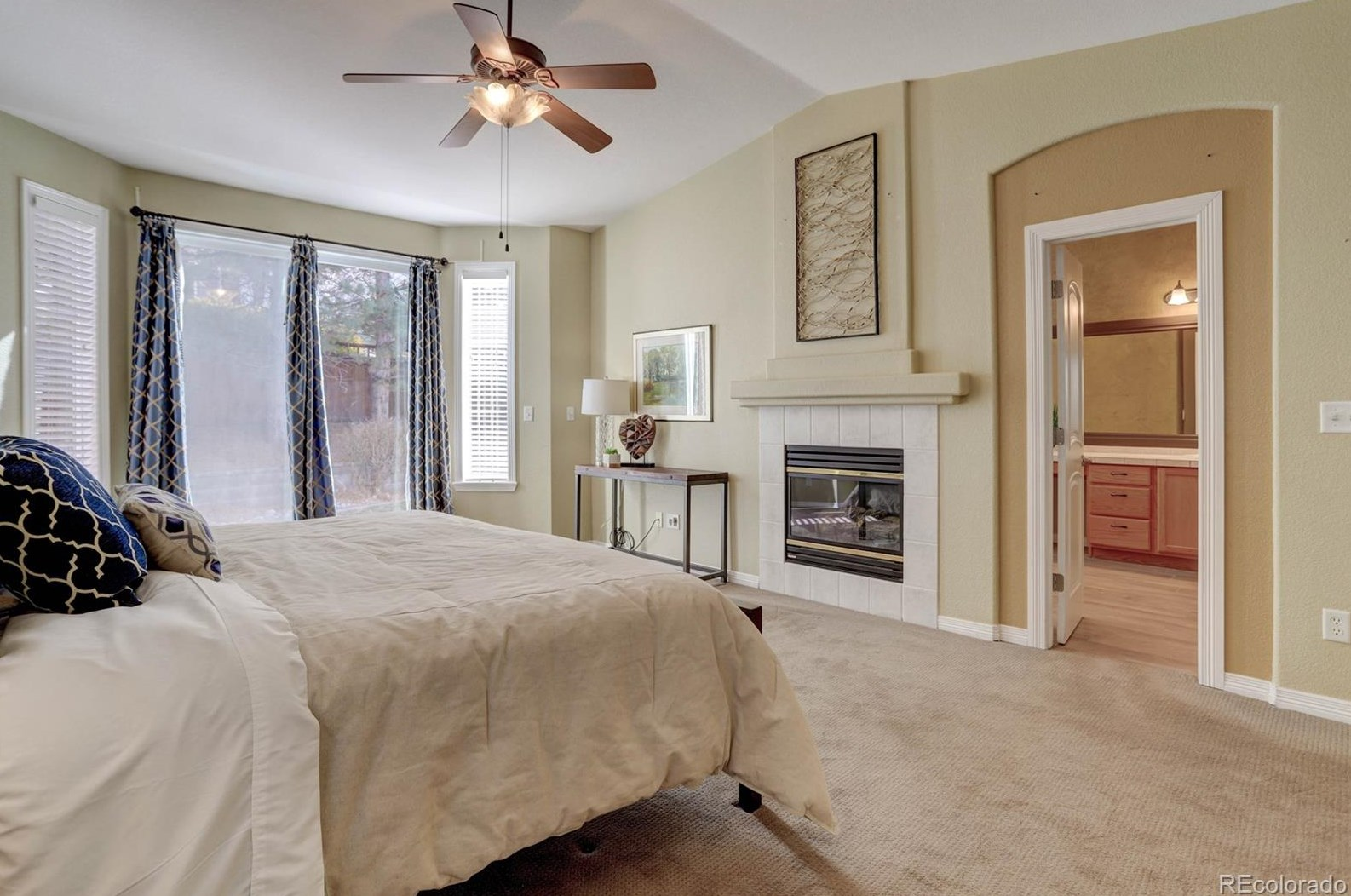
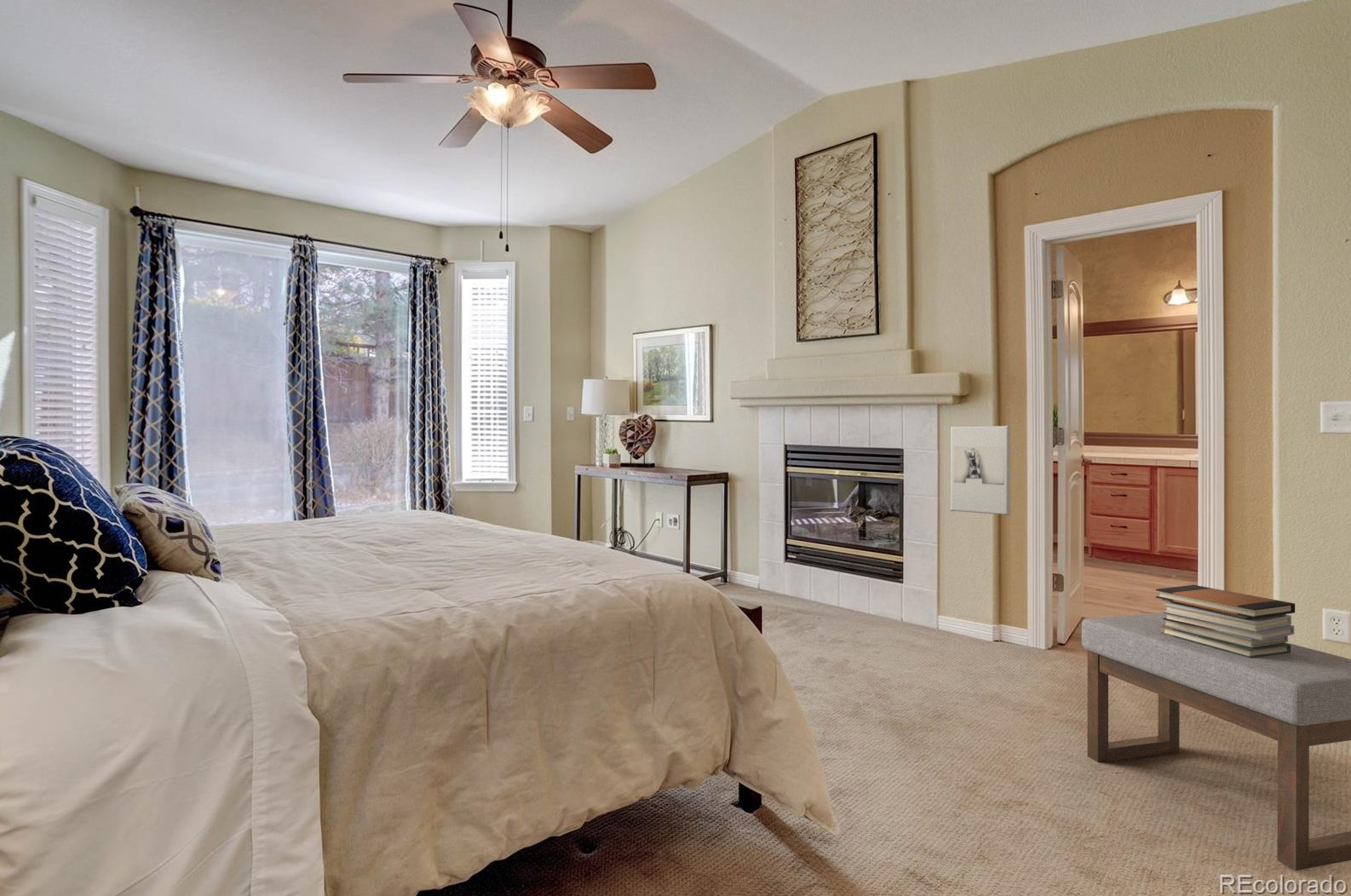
+ ottoman (1221, 718)
+ wall sculpture (980, 469)
+ book stack (1223, 619)
